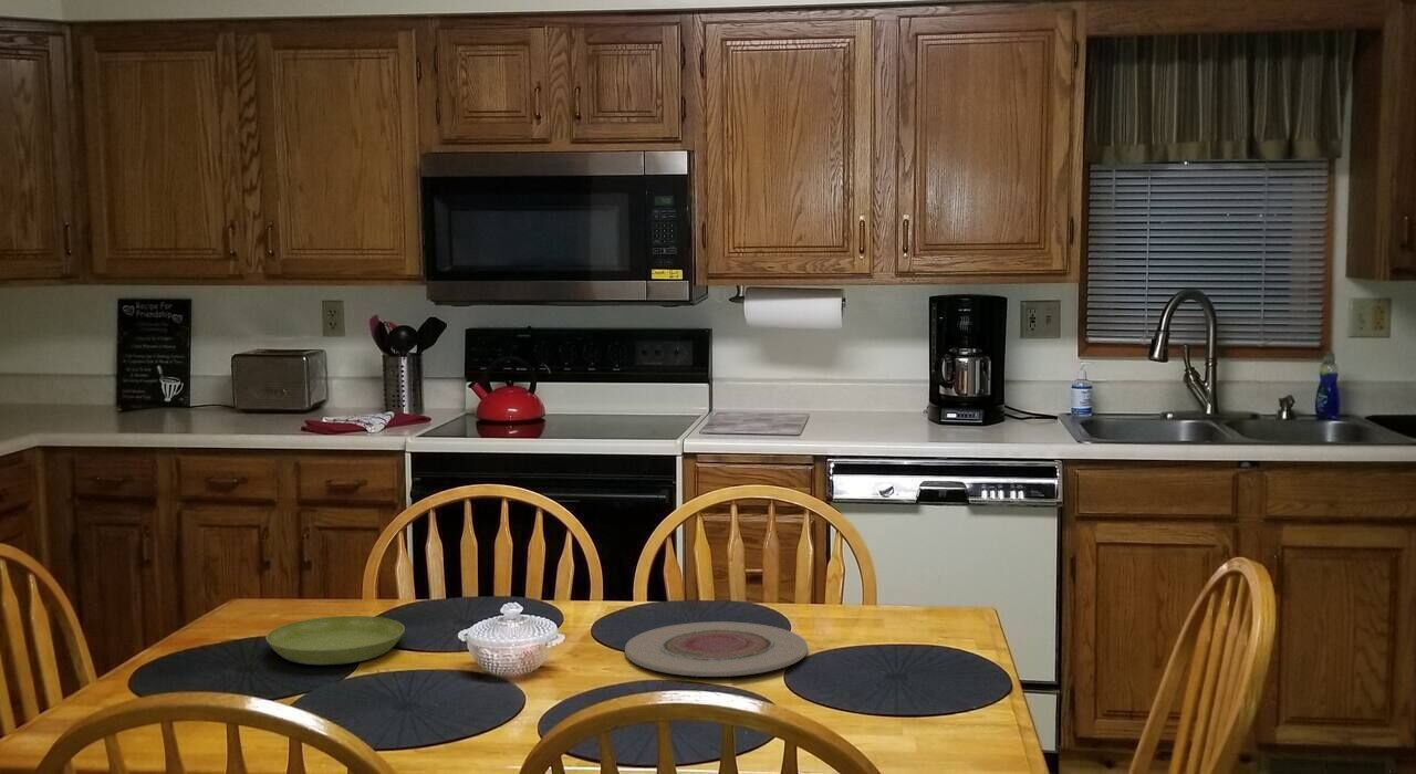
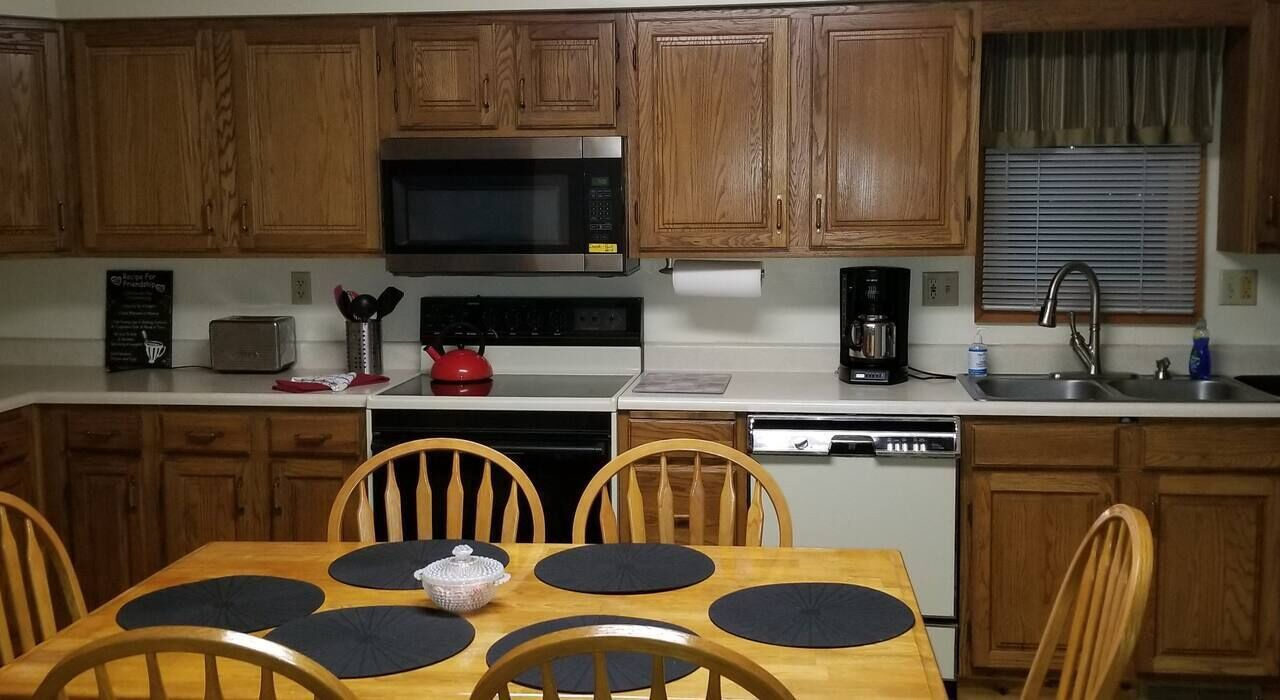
- plate (716, 646)
- saucer (336, 641)
